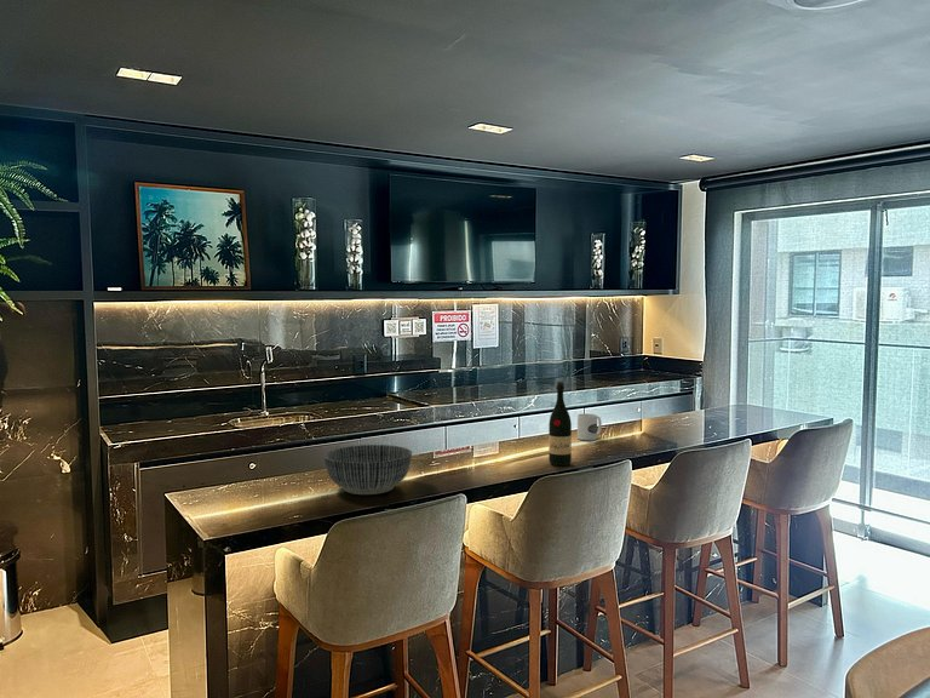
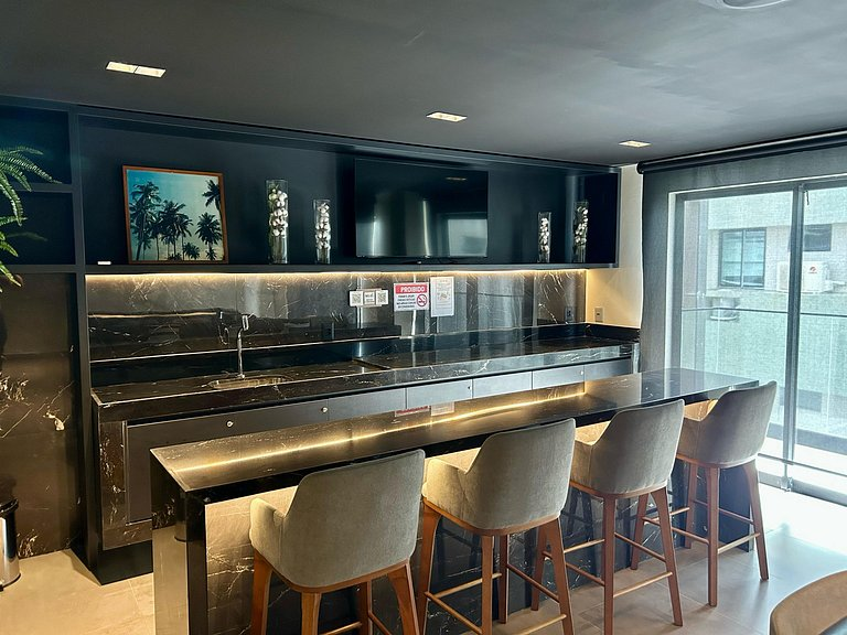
- bowl (368, 470)
- mug (590, 425)
- wine bottle (559, 422)
